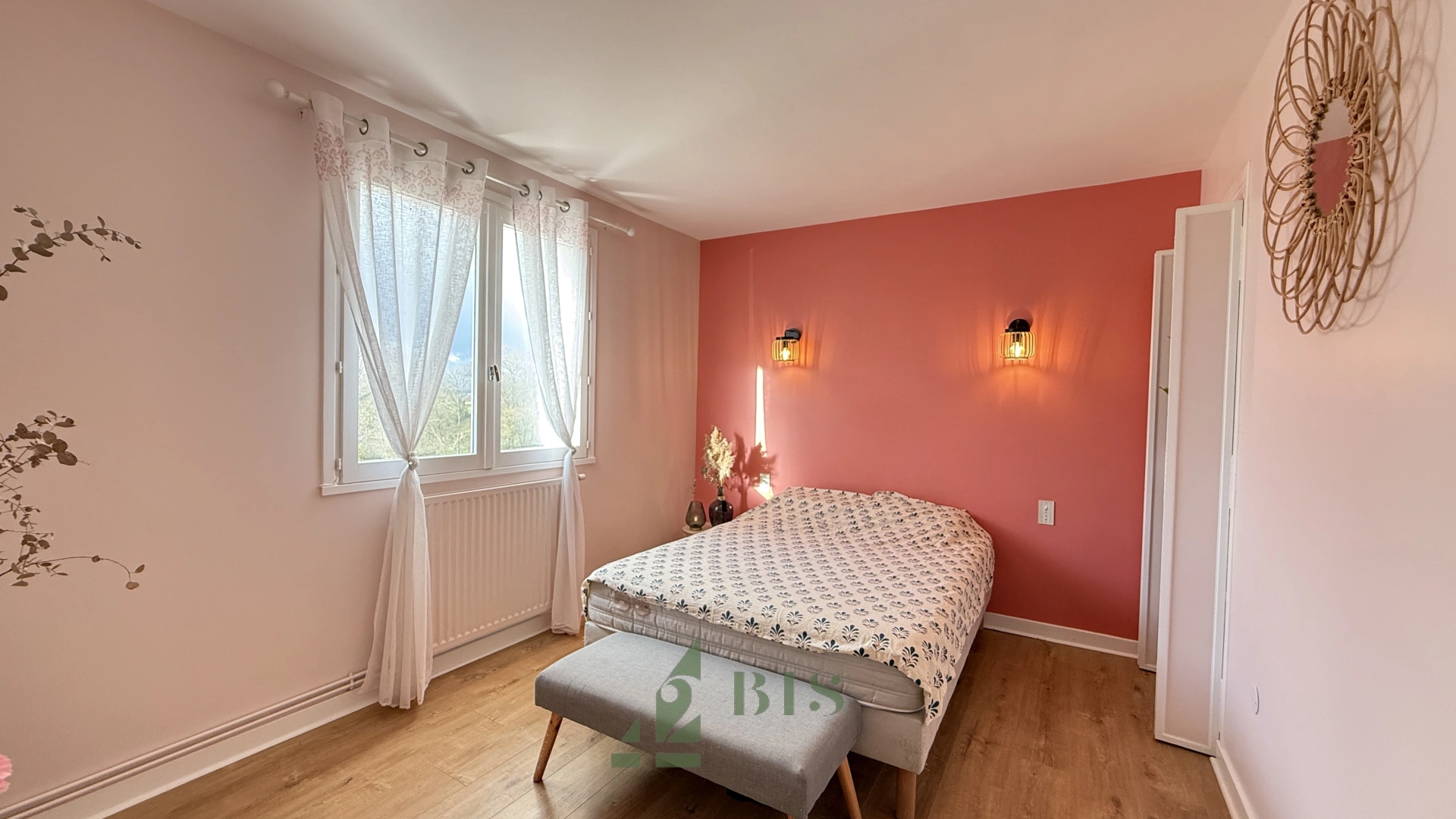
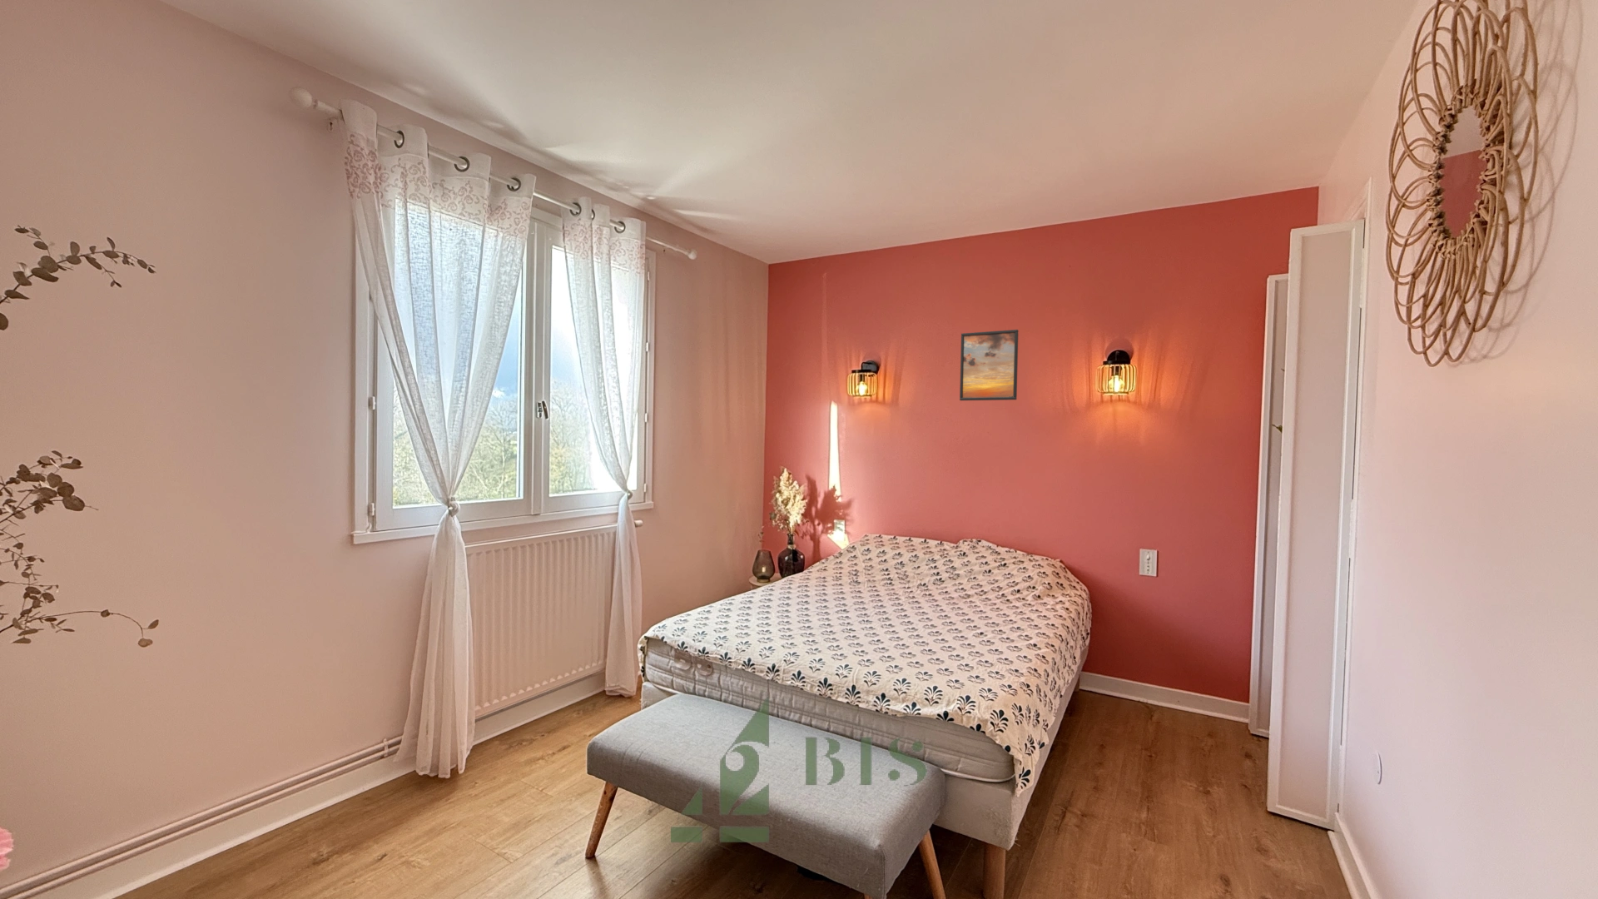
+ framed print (988, 366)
